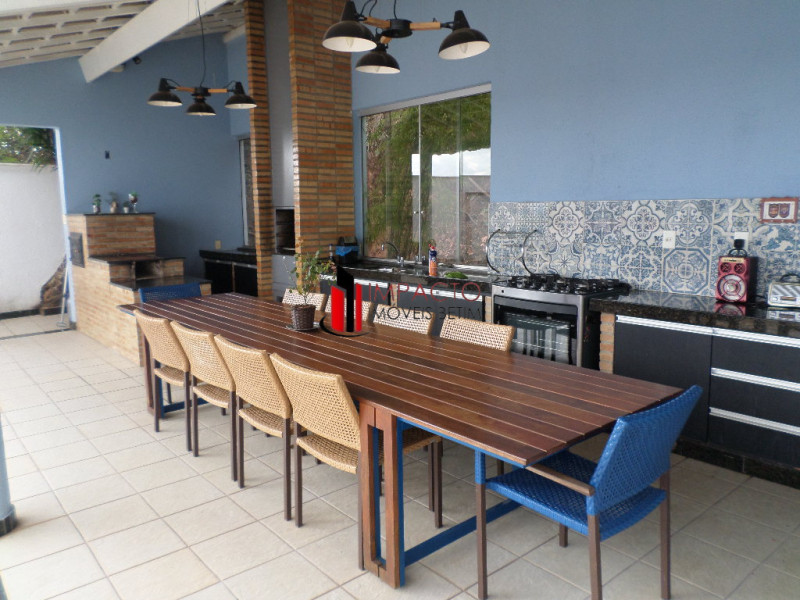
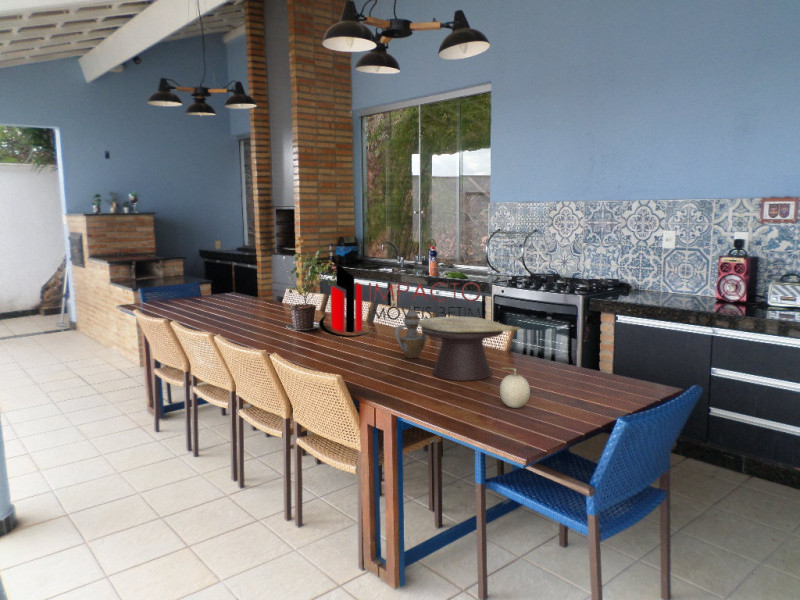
+ teapot (411, 331)
+ fruit (514, 385)
+ decorative bowl (465, 347)
